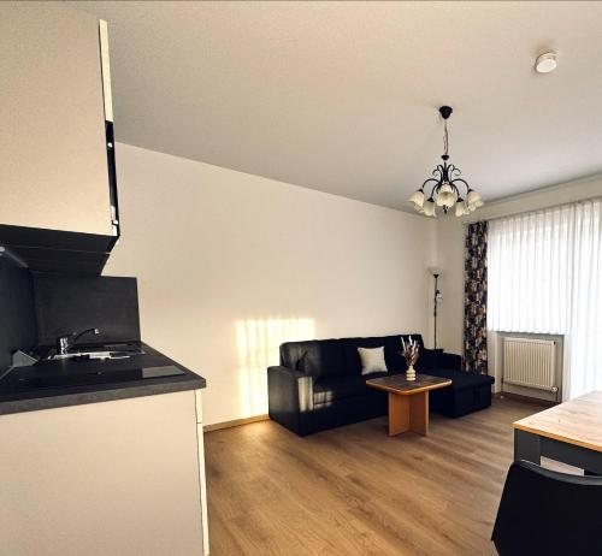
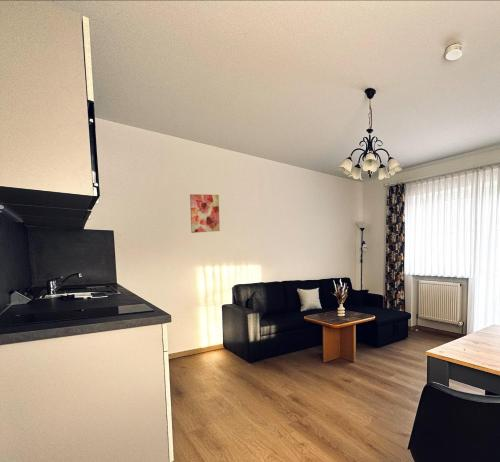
+ wall art (205, 213)
